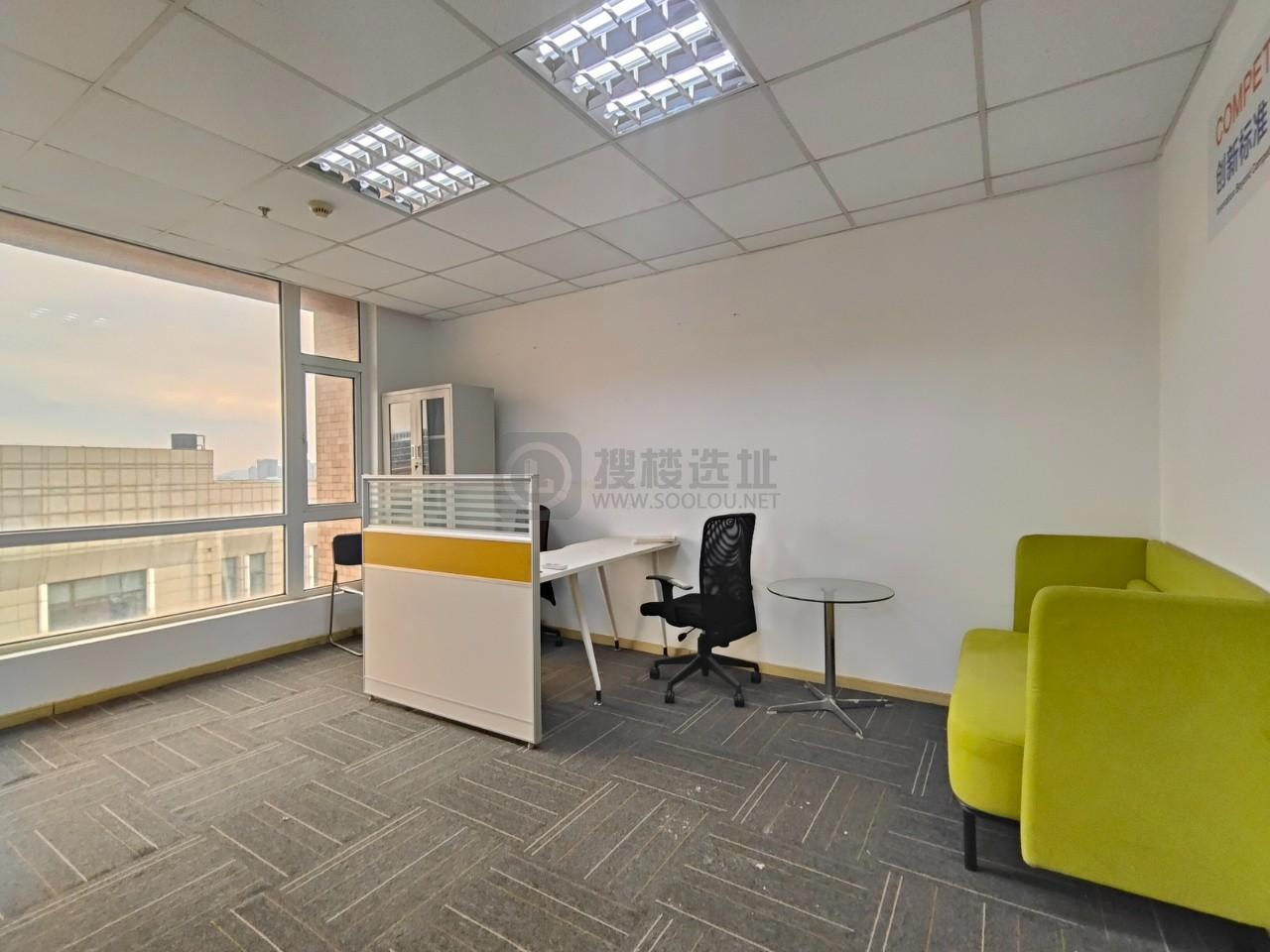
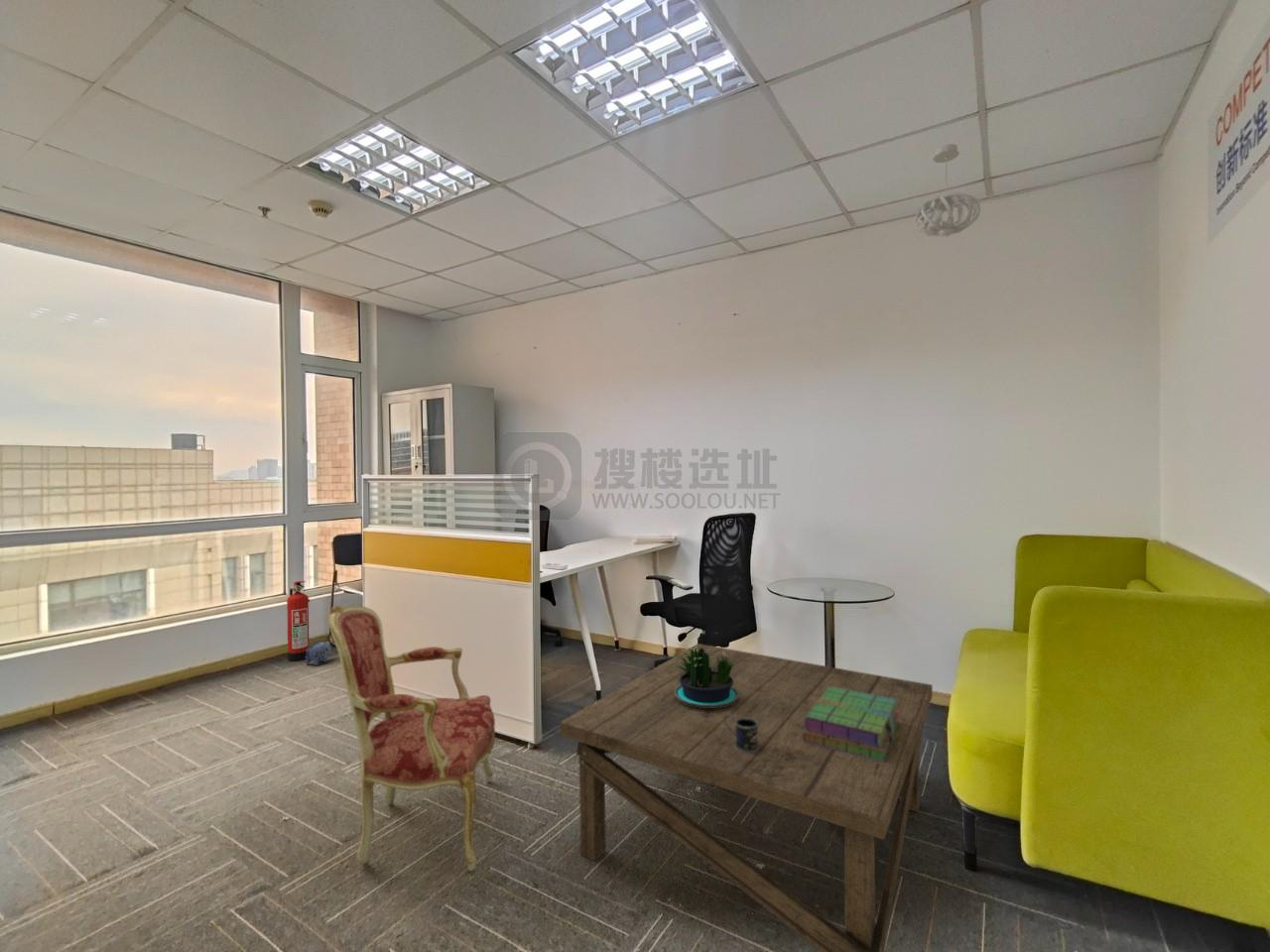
+ stack of books (851, 719)
+ potted plant (701, 670)
+ coffee table (759, 765)
+ pendant light (946, 192)
+ armchair (415, 715)
+ mug (740, 730)
+ plush toy (318, 653)
+ fire extinguisher (298, 619)
